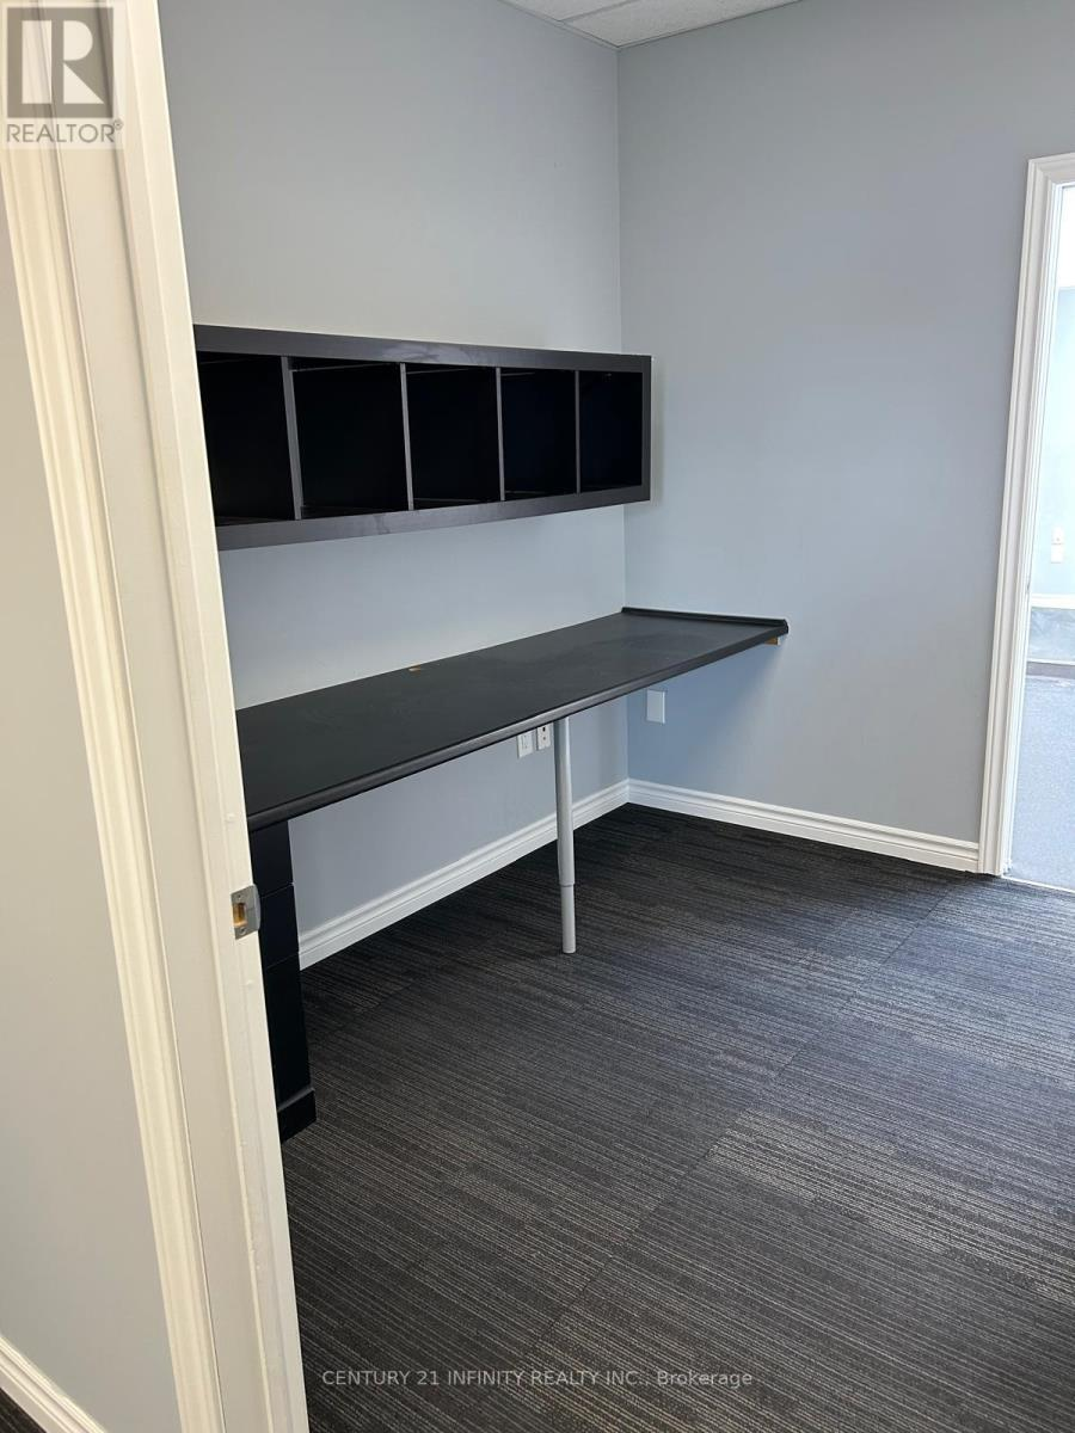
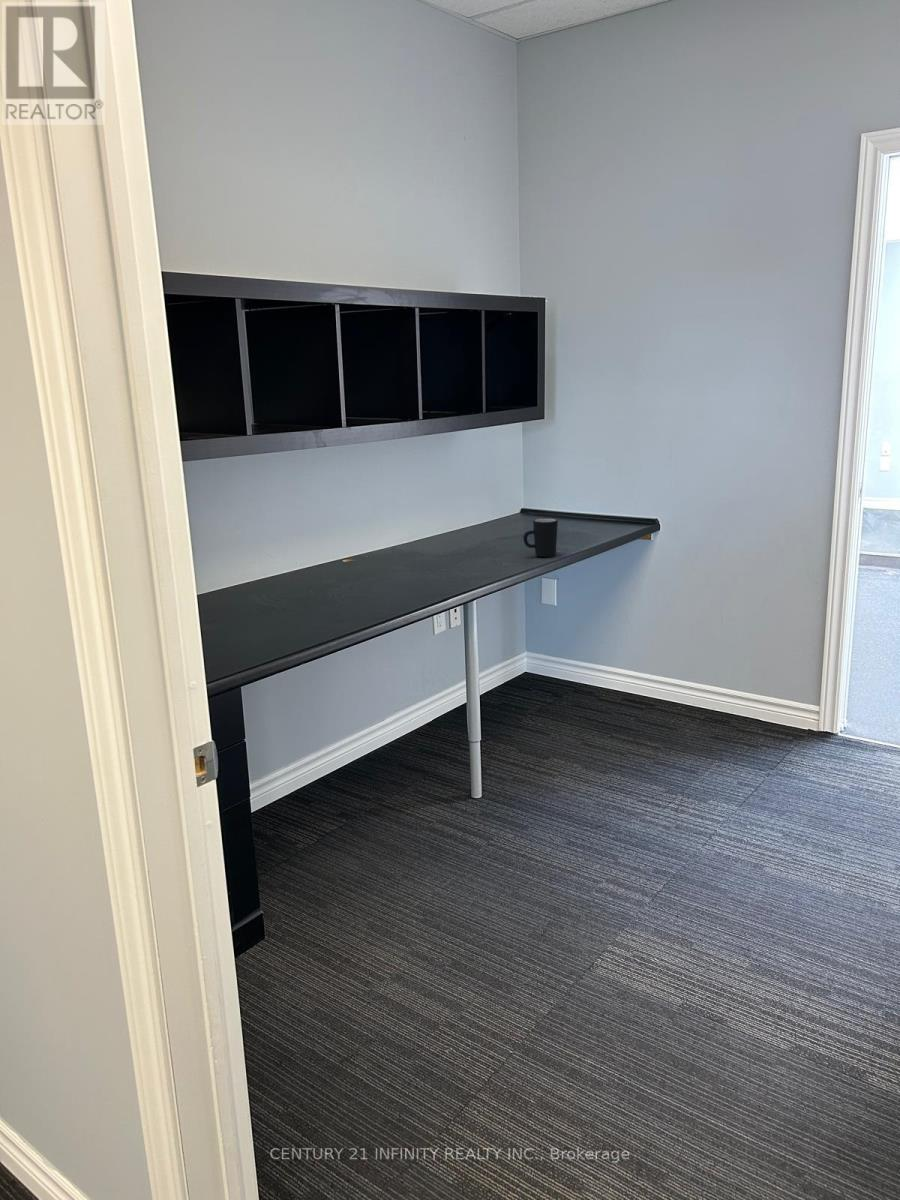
+ mug (540, 538)
